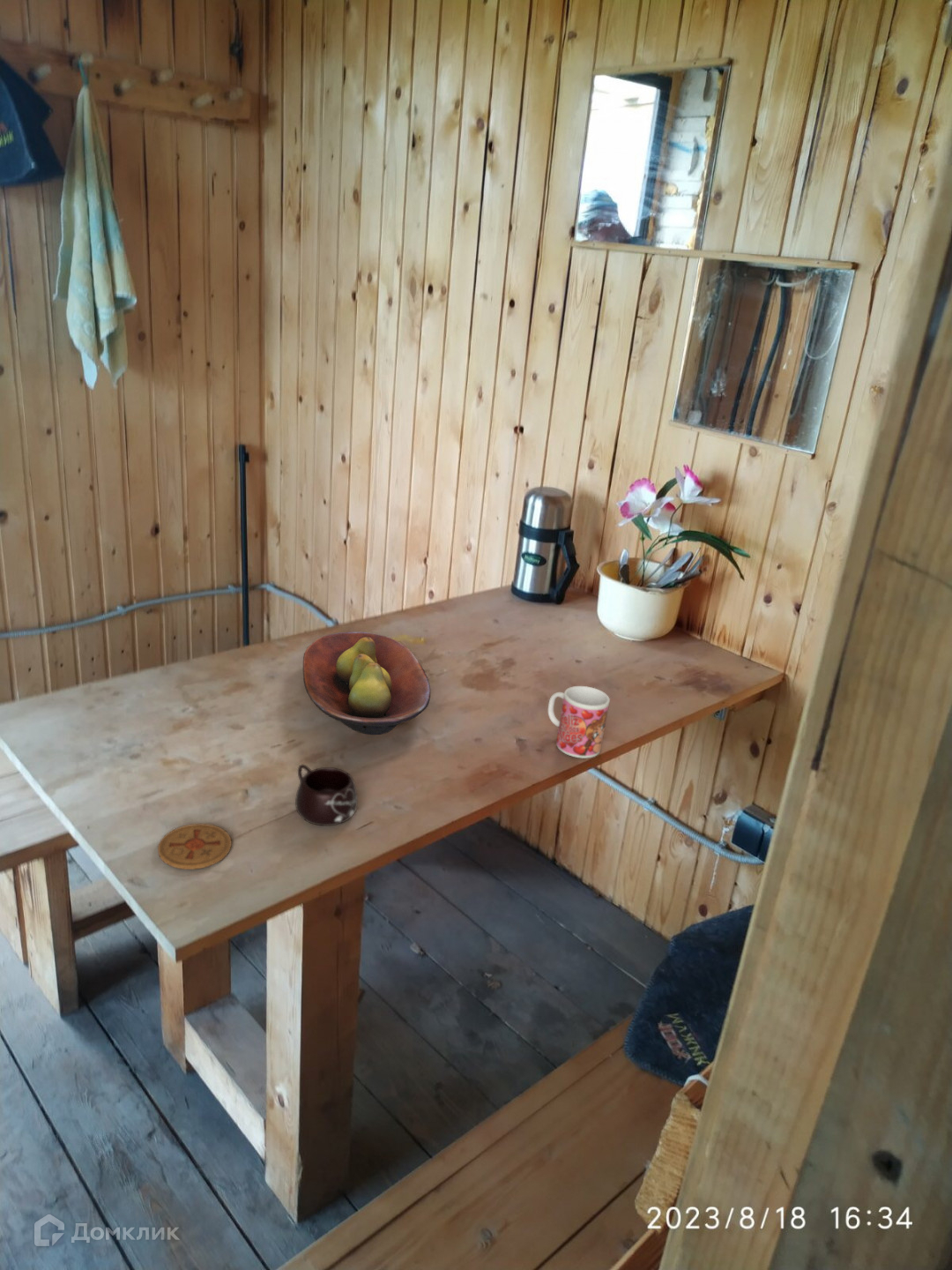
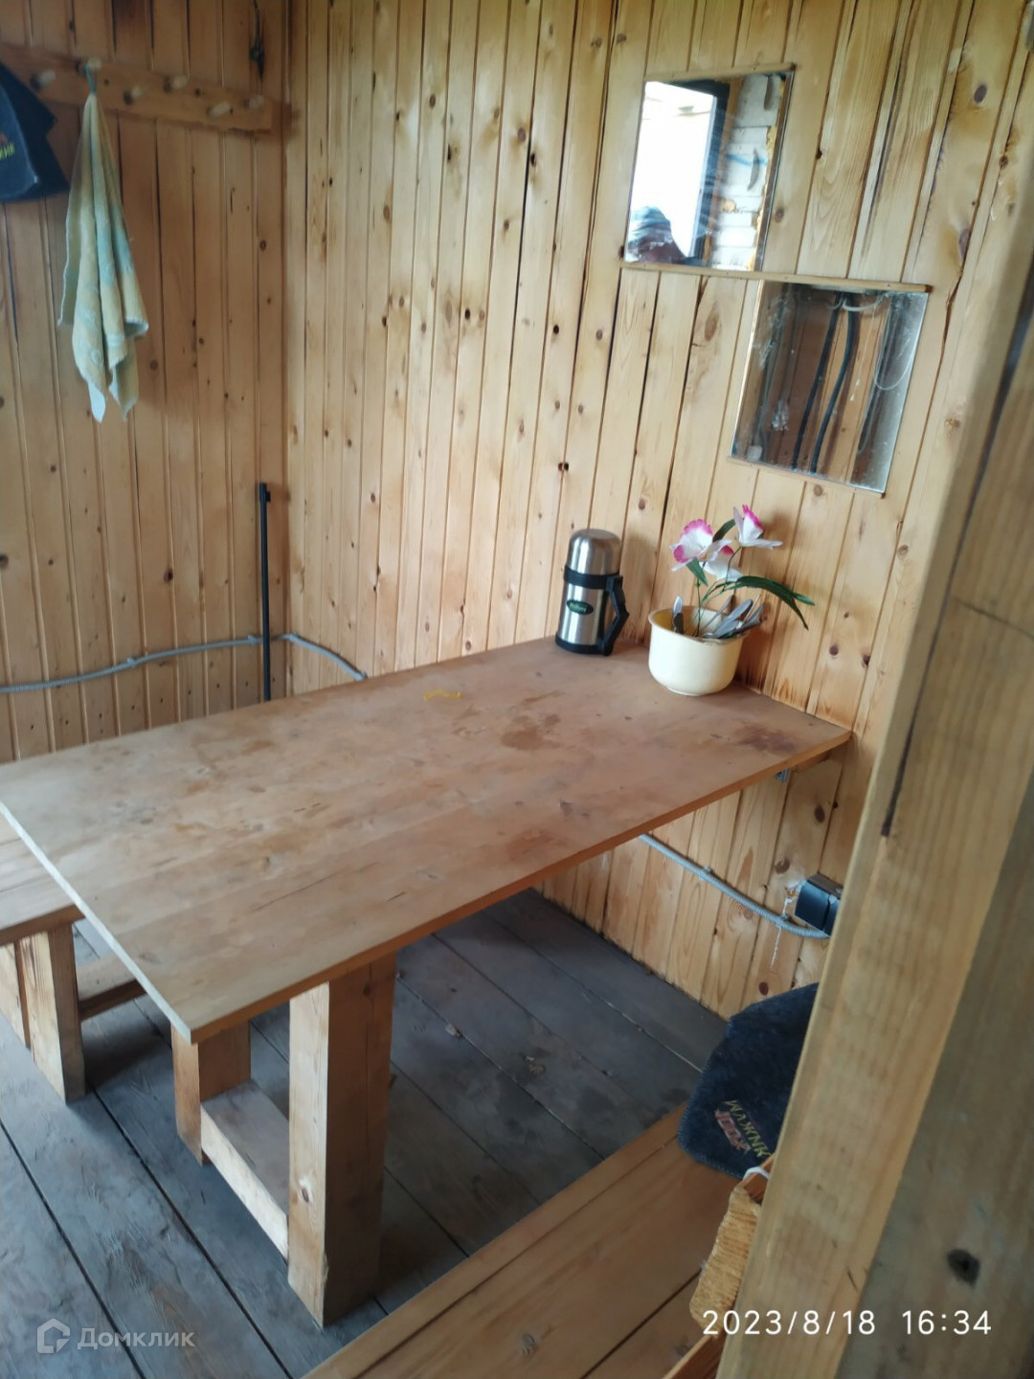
- coaster (195, 846)
- mug (576, 717)
- mug (322, 792)
- fruit bowl (364, 675)
